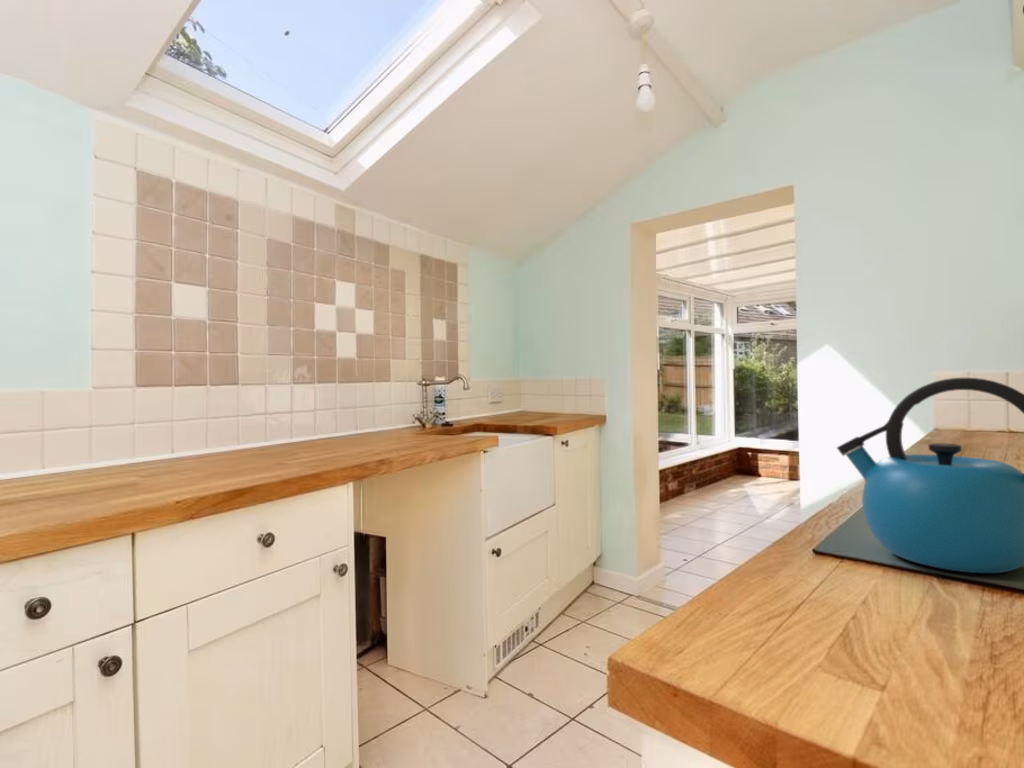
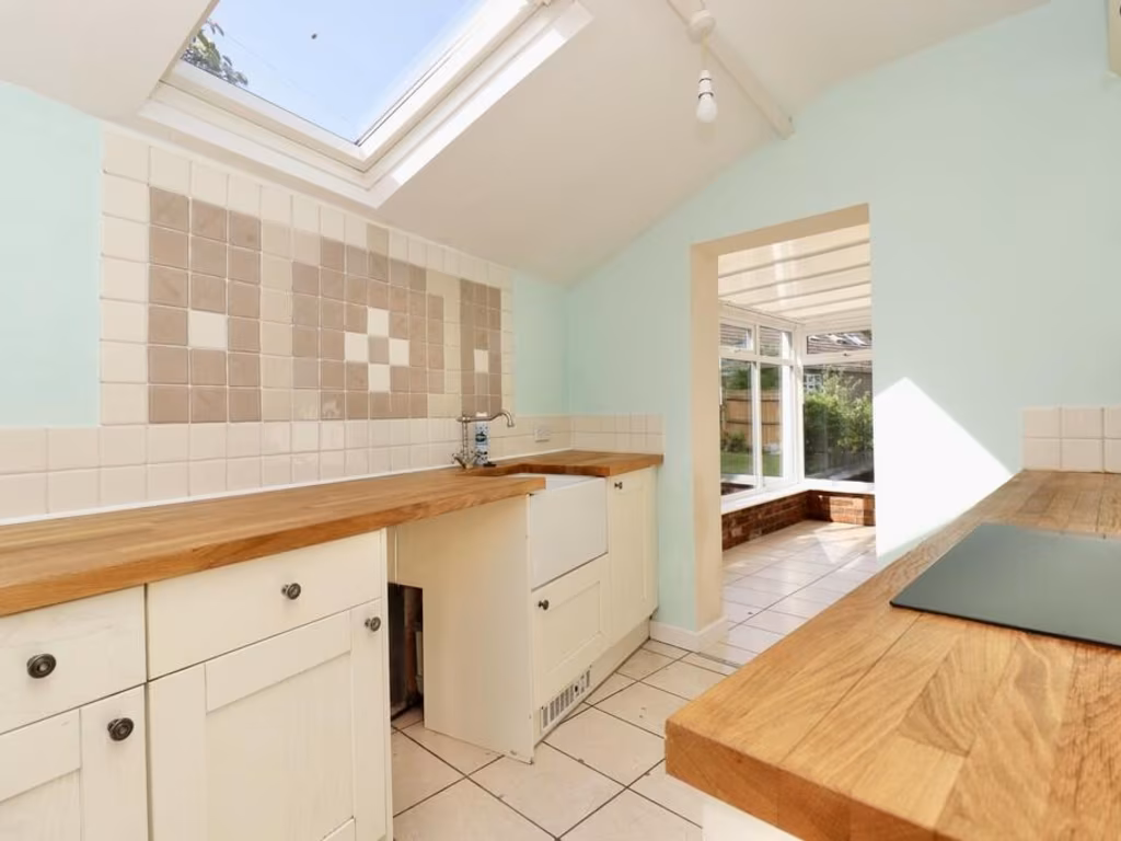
- kettle (934, 467)
